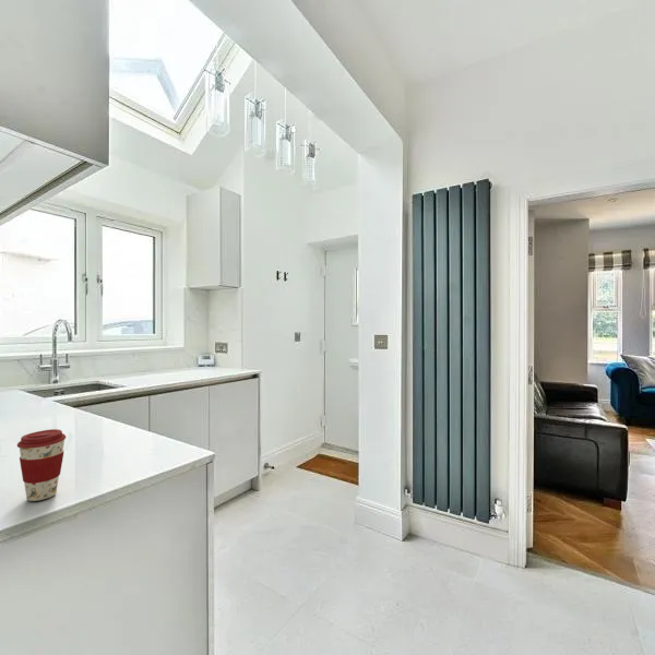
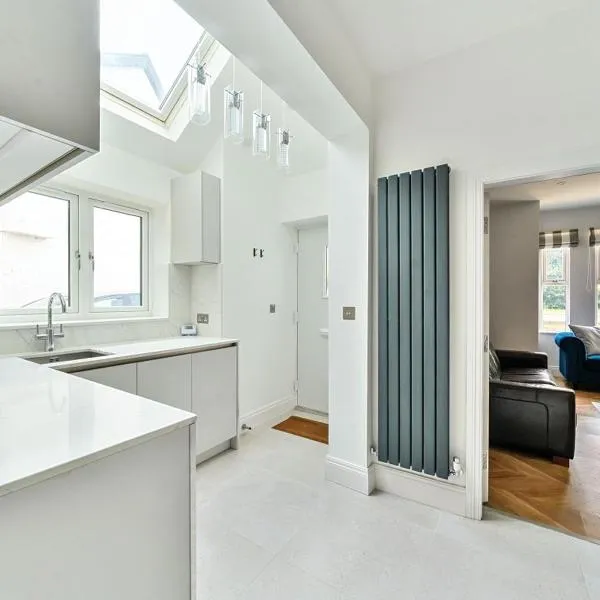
- coffee cup (41, 464)
